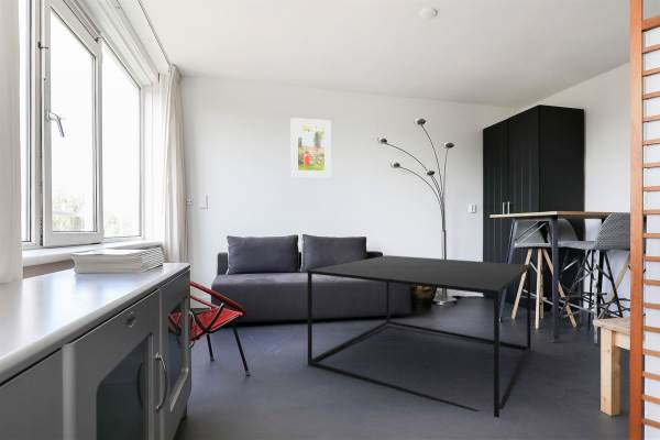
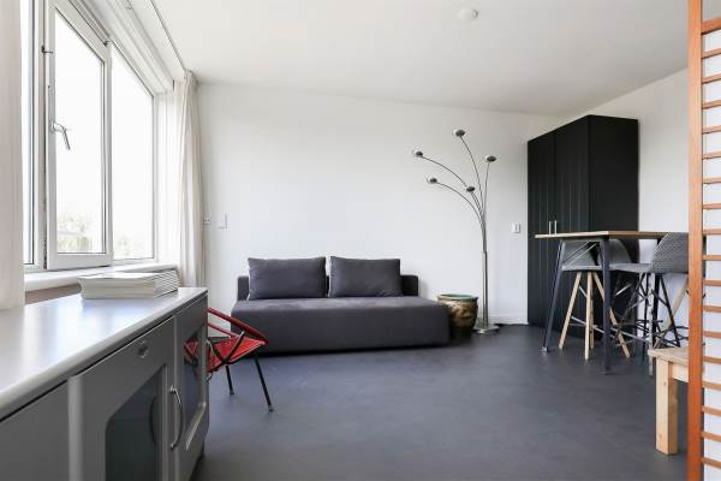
- coffee table (422, 327)
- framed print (310, 147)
